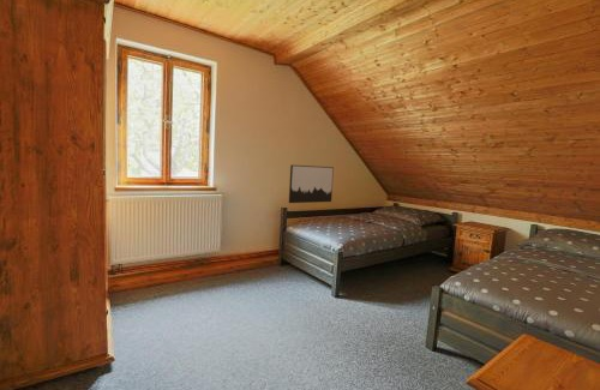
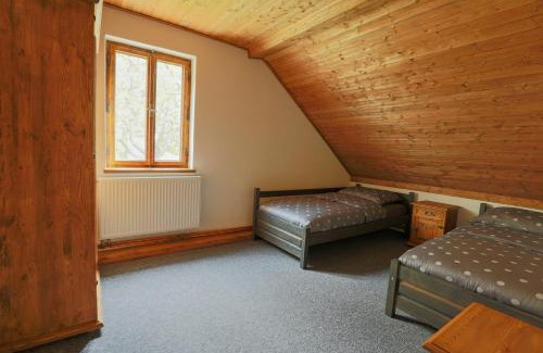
- wall art (312, 184)
